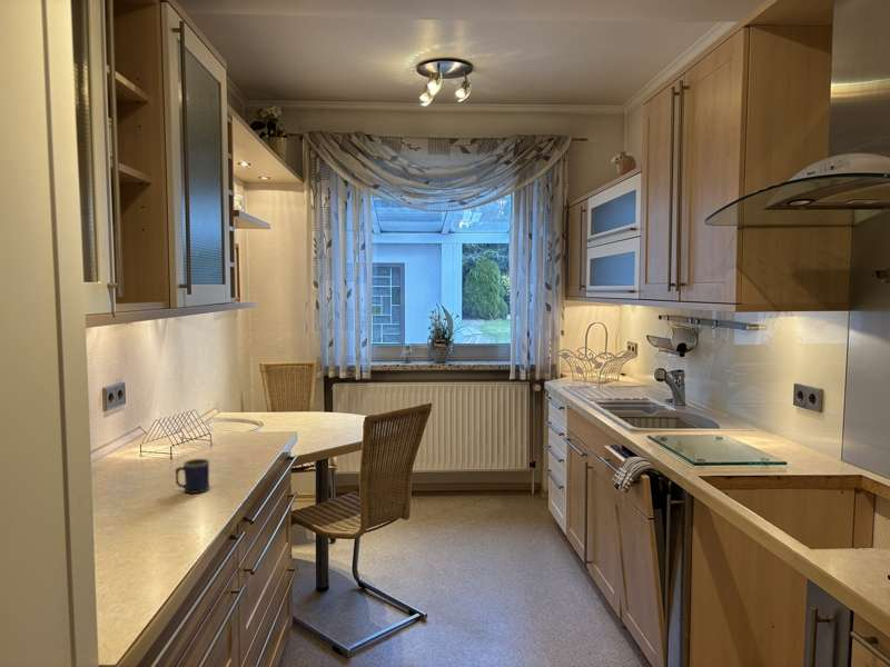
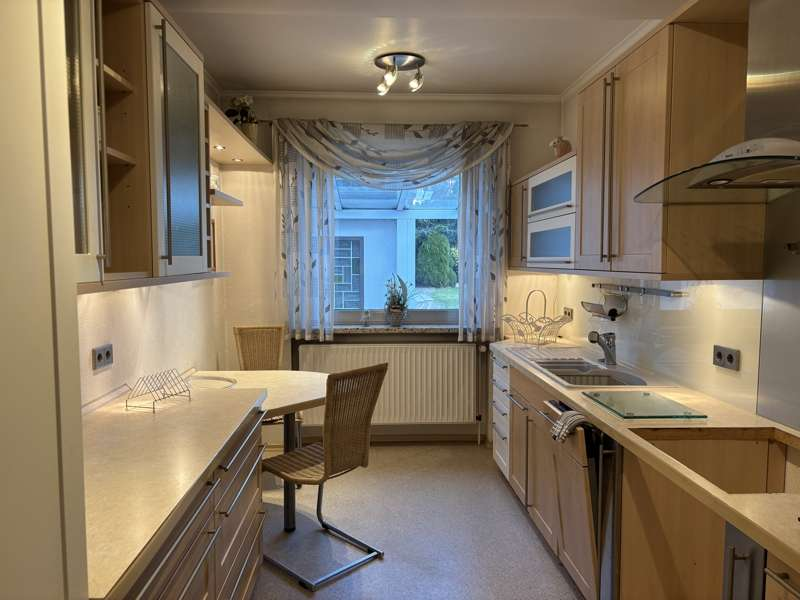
- mug (192, 476)
